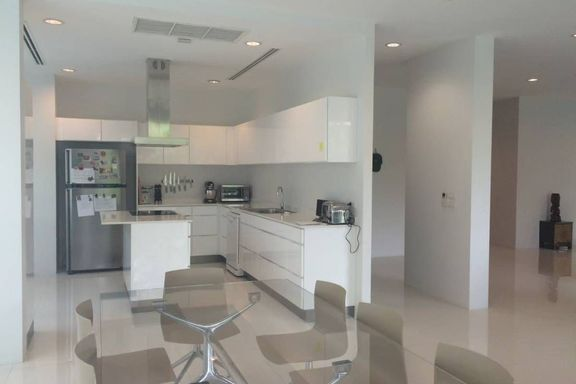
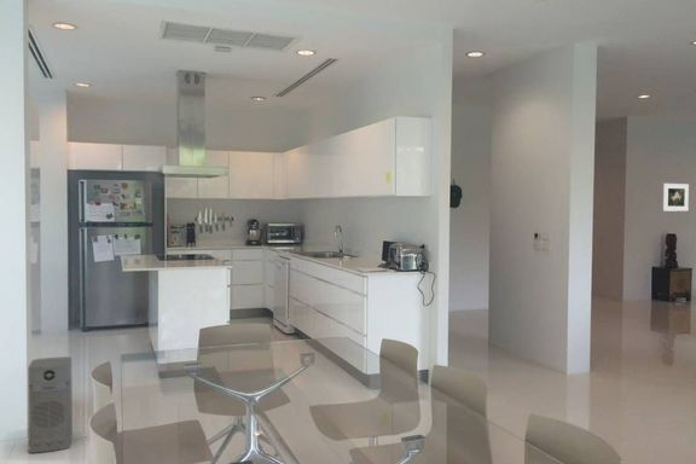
+ air purifier (51, 402)
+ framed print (675, 197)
